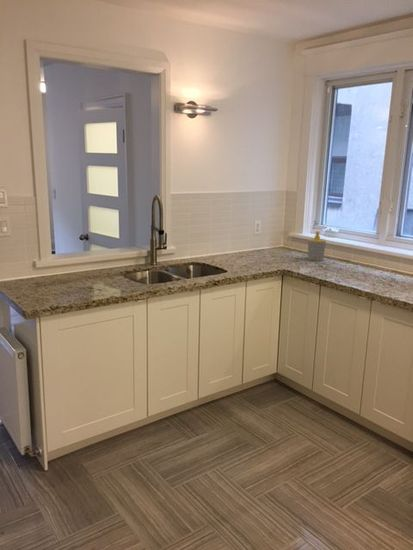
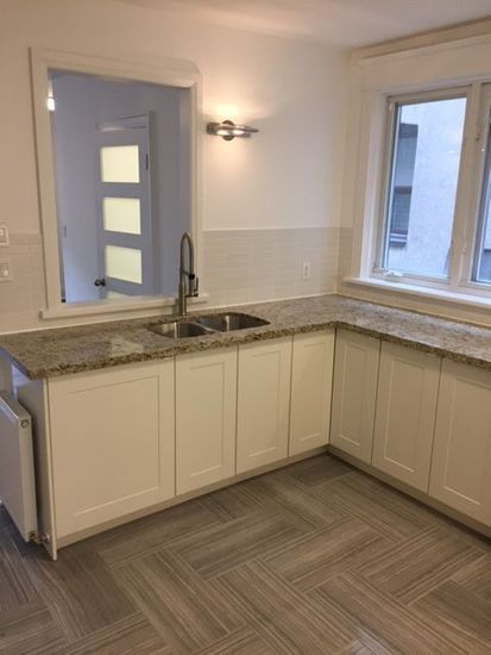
- soap bottle (316, 245)
